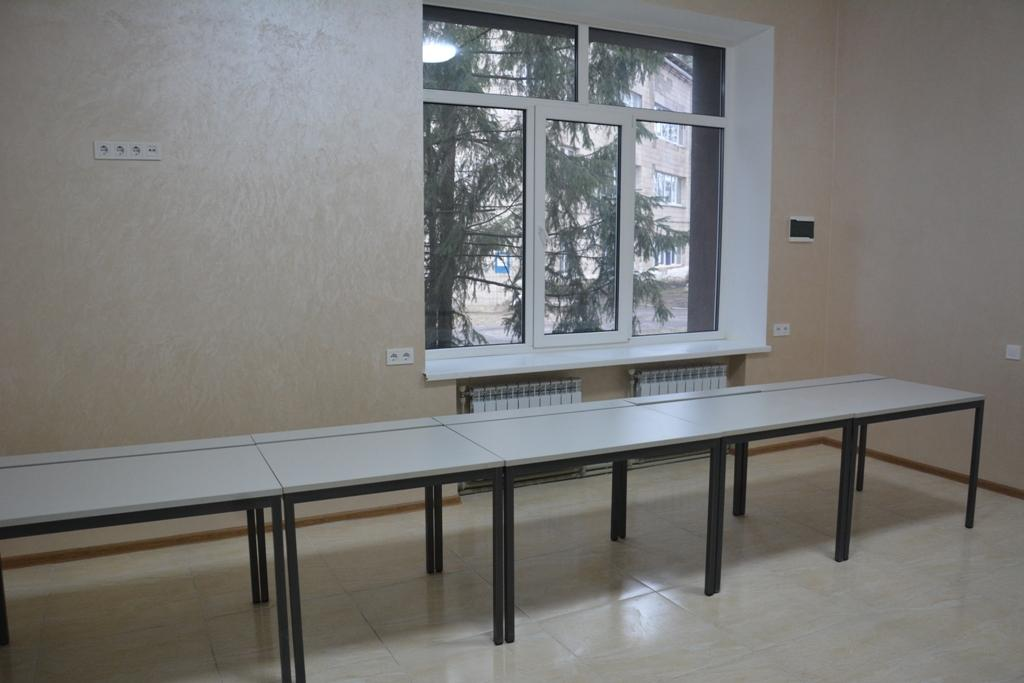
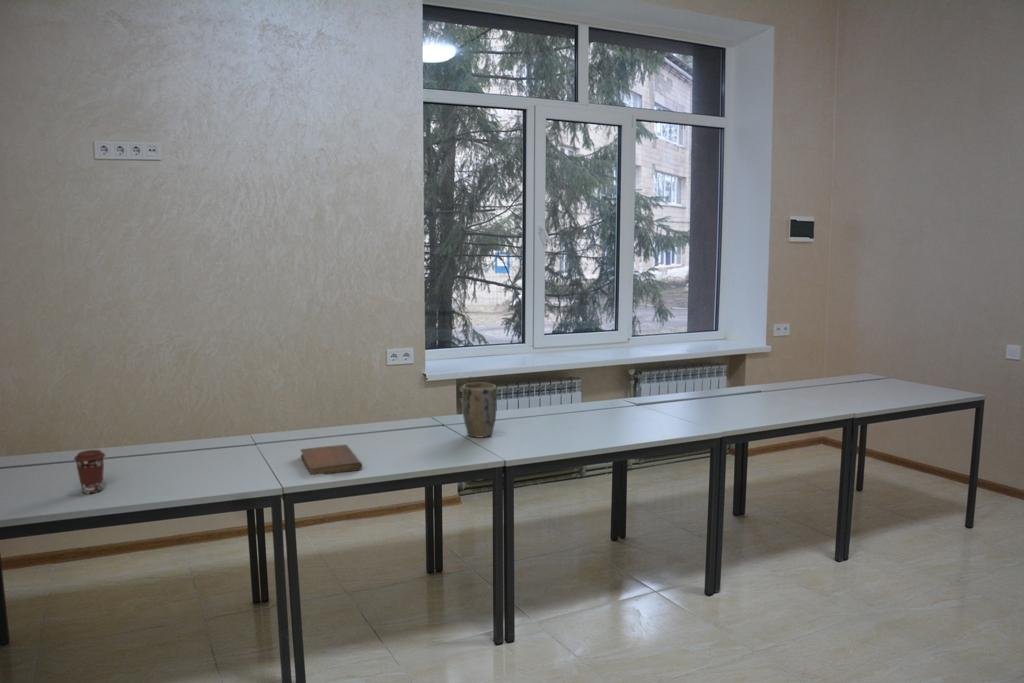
+ notebook (330, 459)
+ coffee cup (90, 471)
+ plant pot (479, 410)
